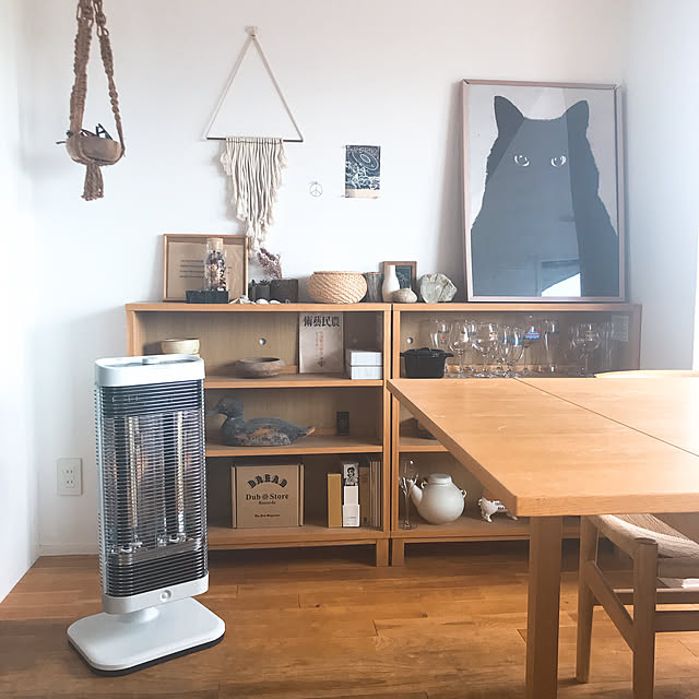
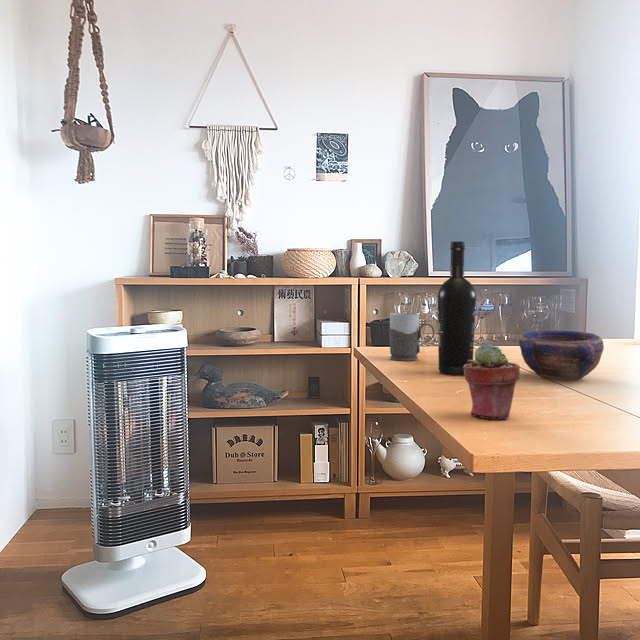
+ mug (411, 336)
+ wine bottle (456, 307)
+ potted succulent (491, 379)
+ bowl (560, 355)
